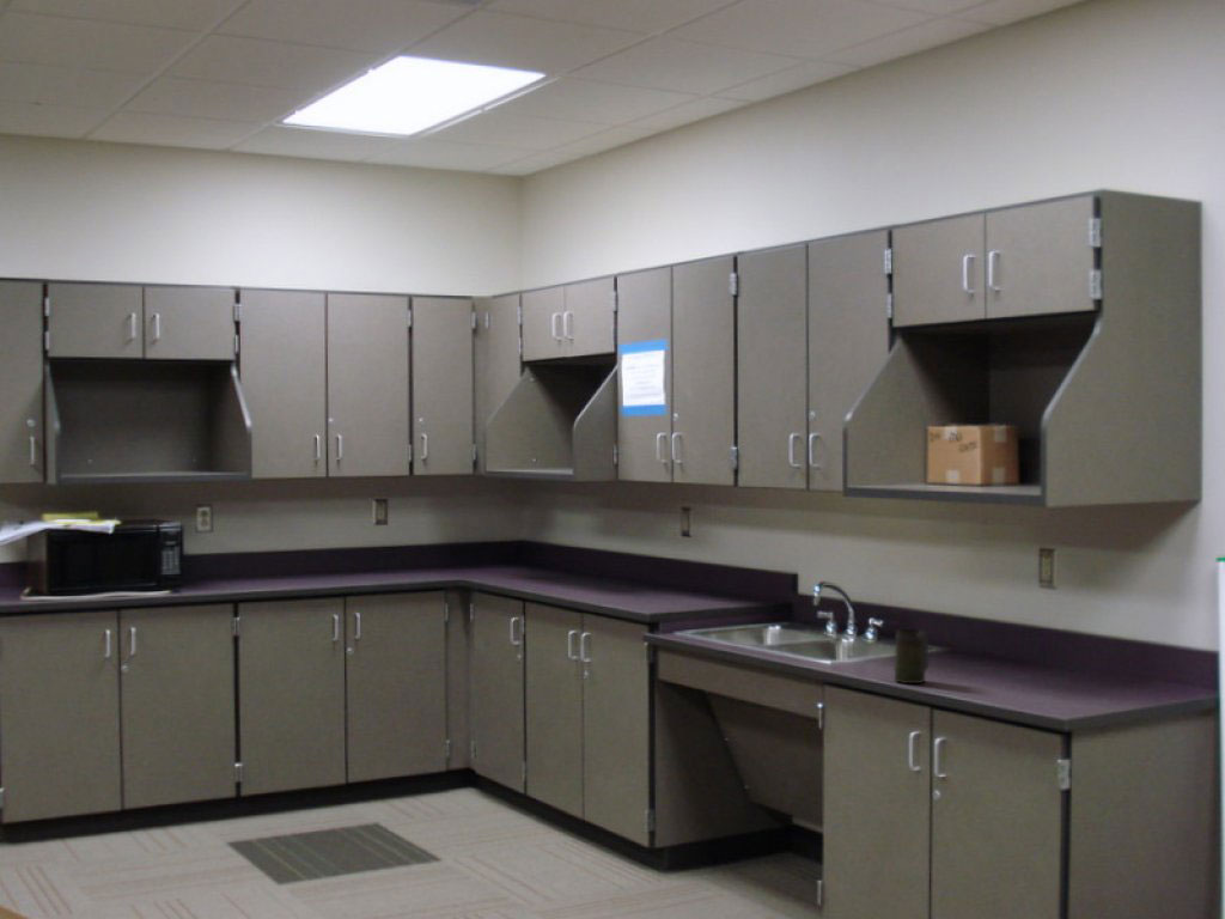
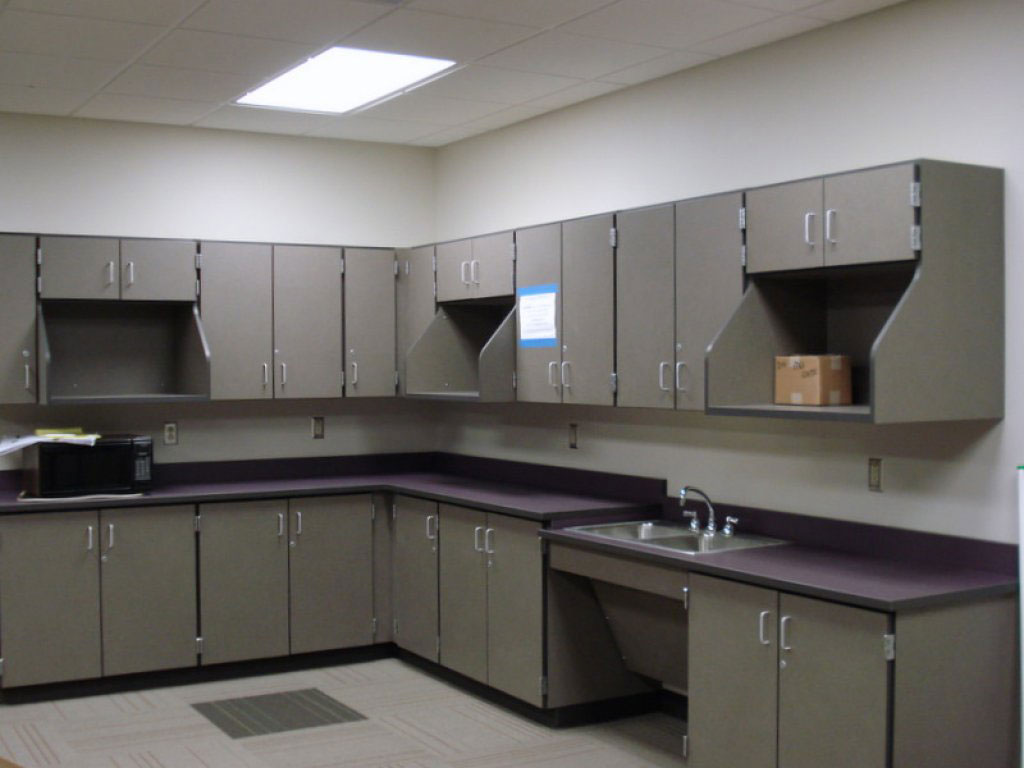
- mug (913, 656)
